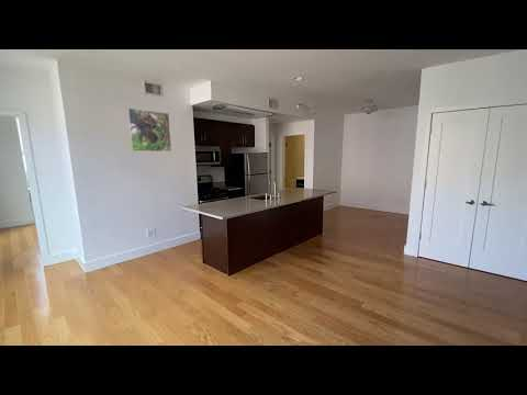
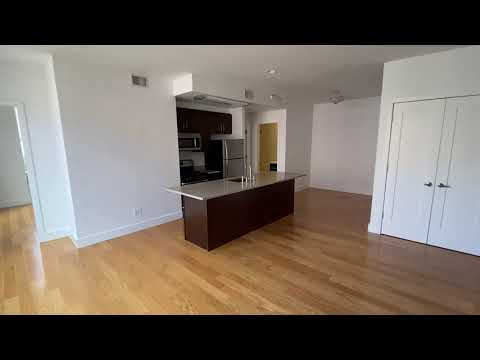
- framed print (150, 131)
